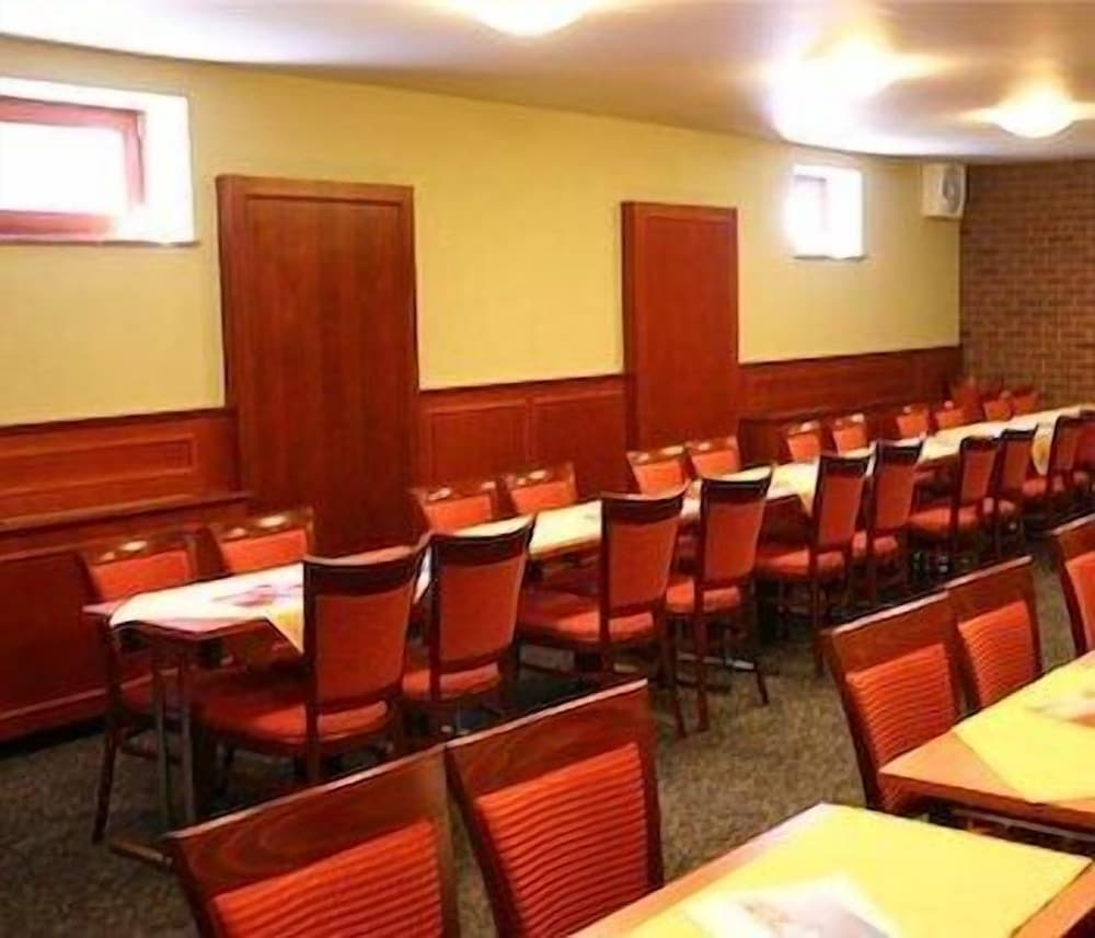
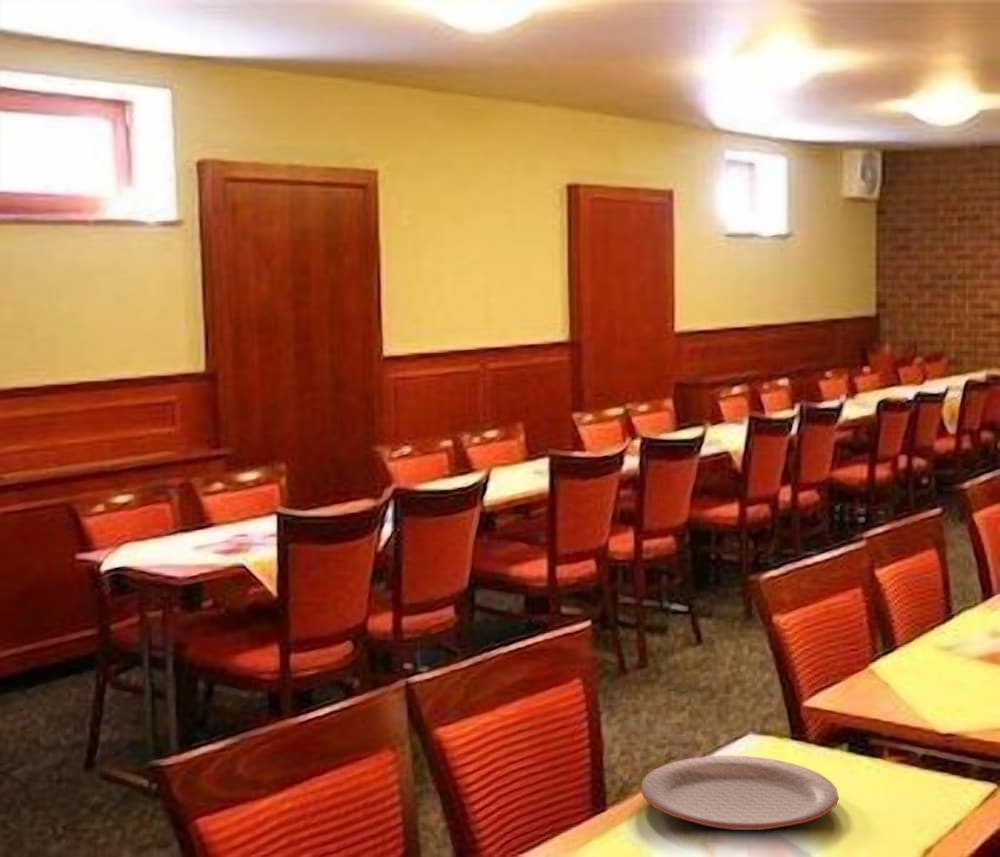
+ plate (738, 795)
